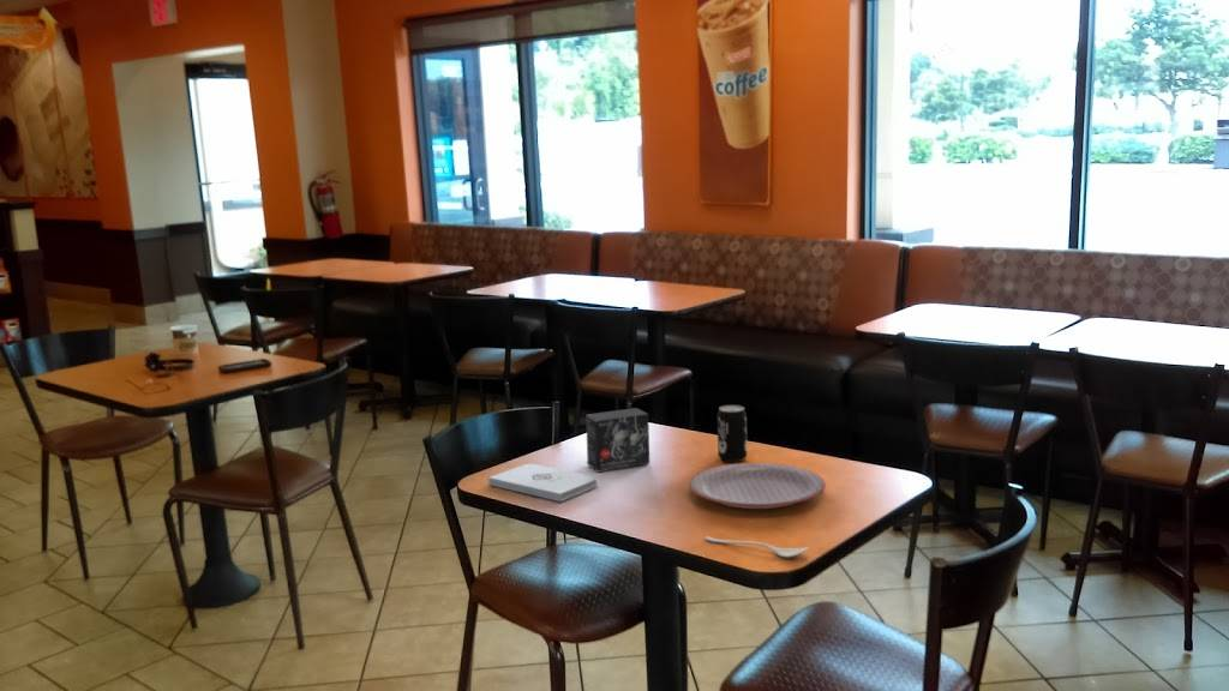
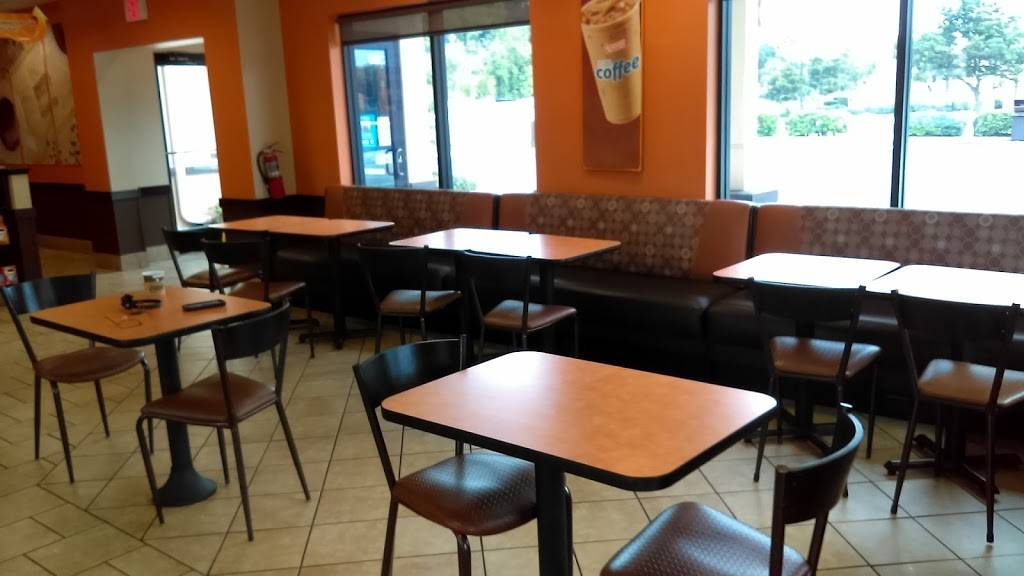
- beverage can (732, 433)
- notepad (544, 481)
- small box (617, 439)
- plate (756, 487)
- spoon (755, 543)
